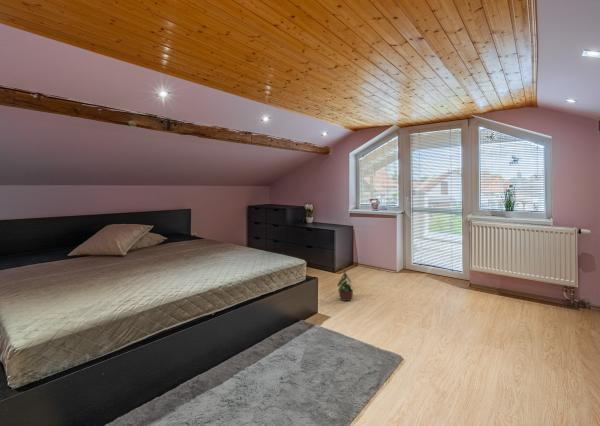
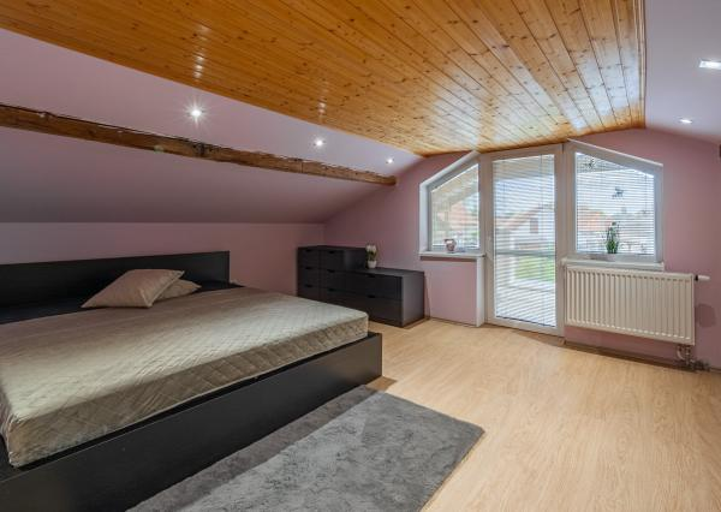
- potted plant (345, 283)
